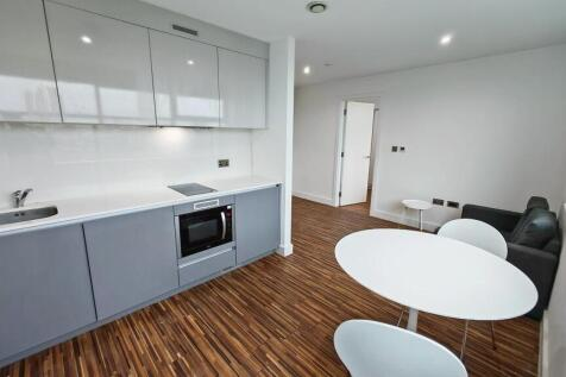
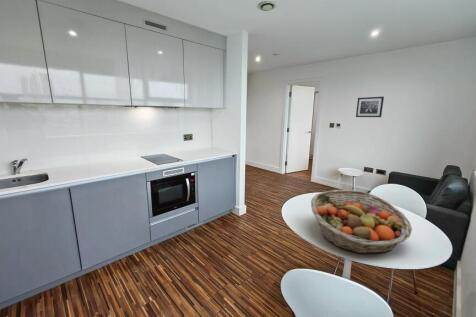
+ fruit basket (356, 219)
+ wall art (369, 107)
